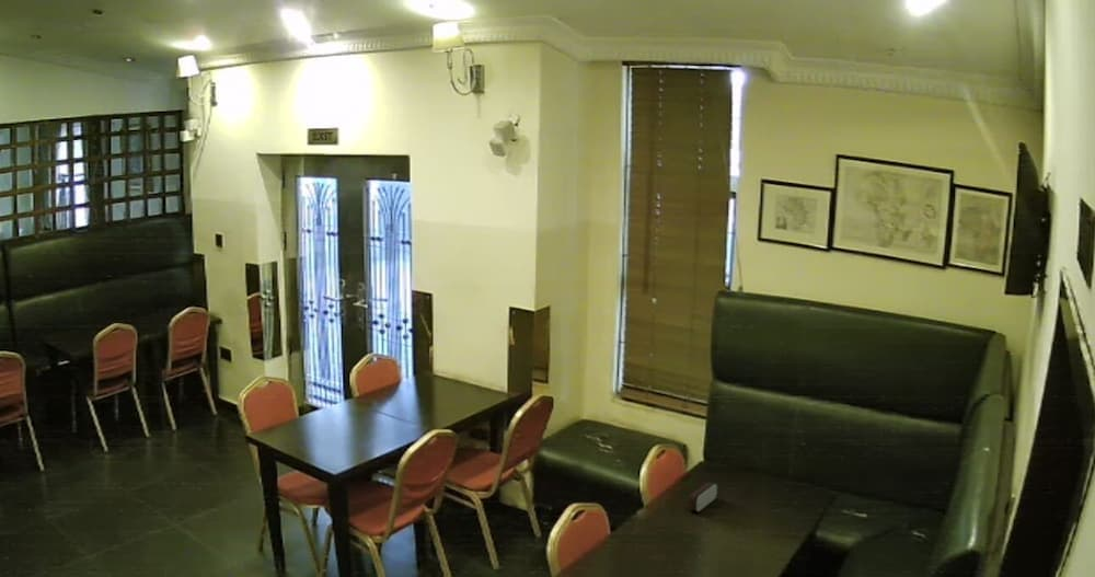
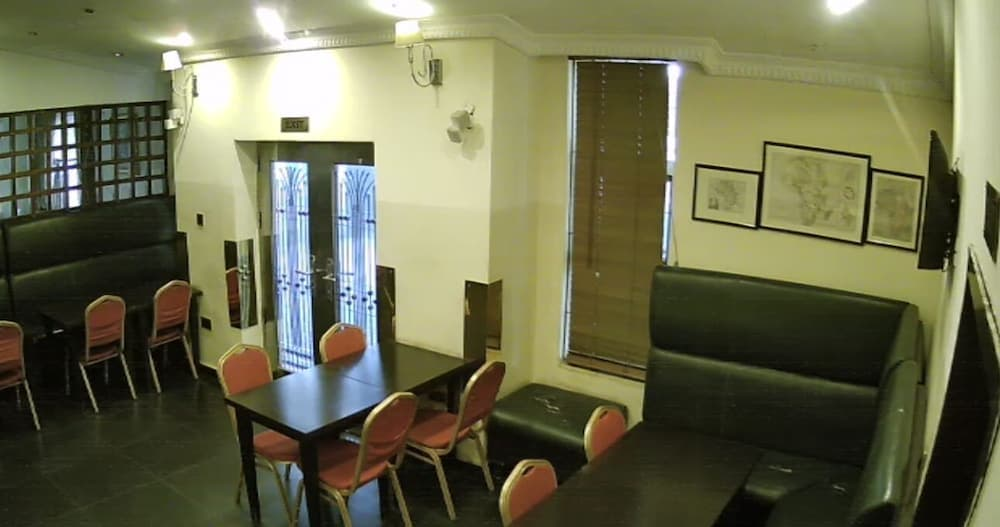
- pencil case (703, 496)
